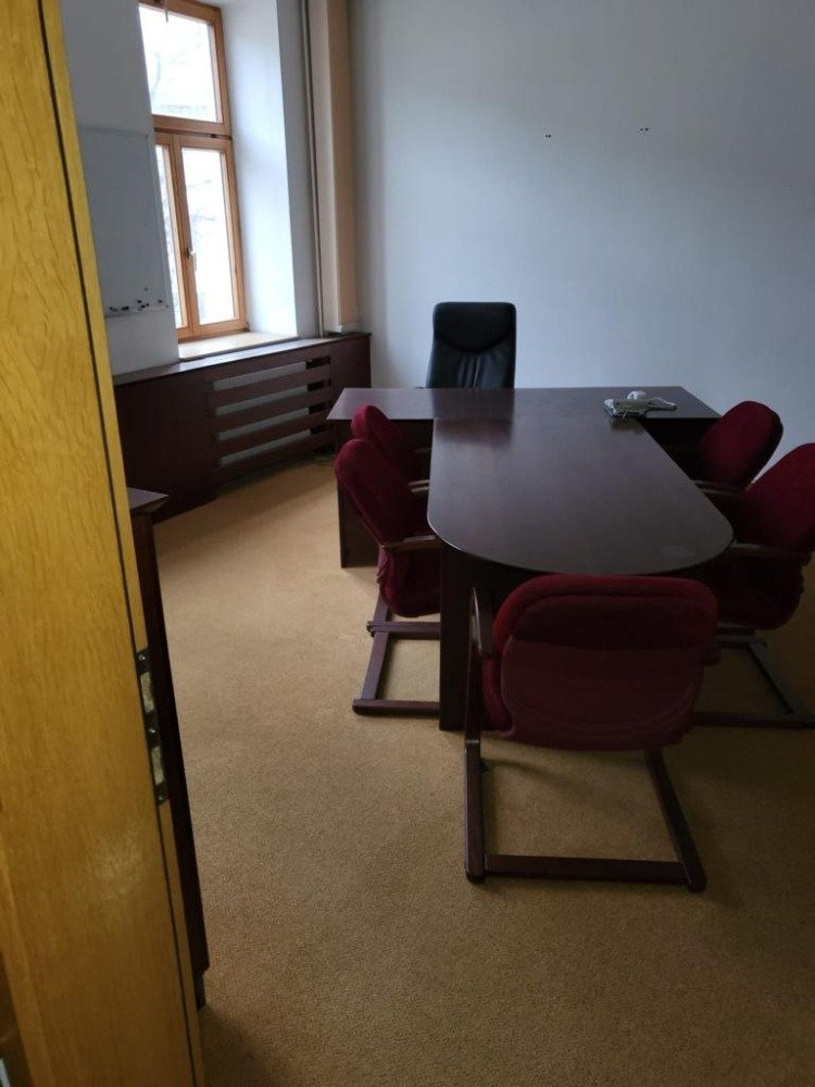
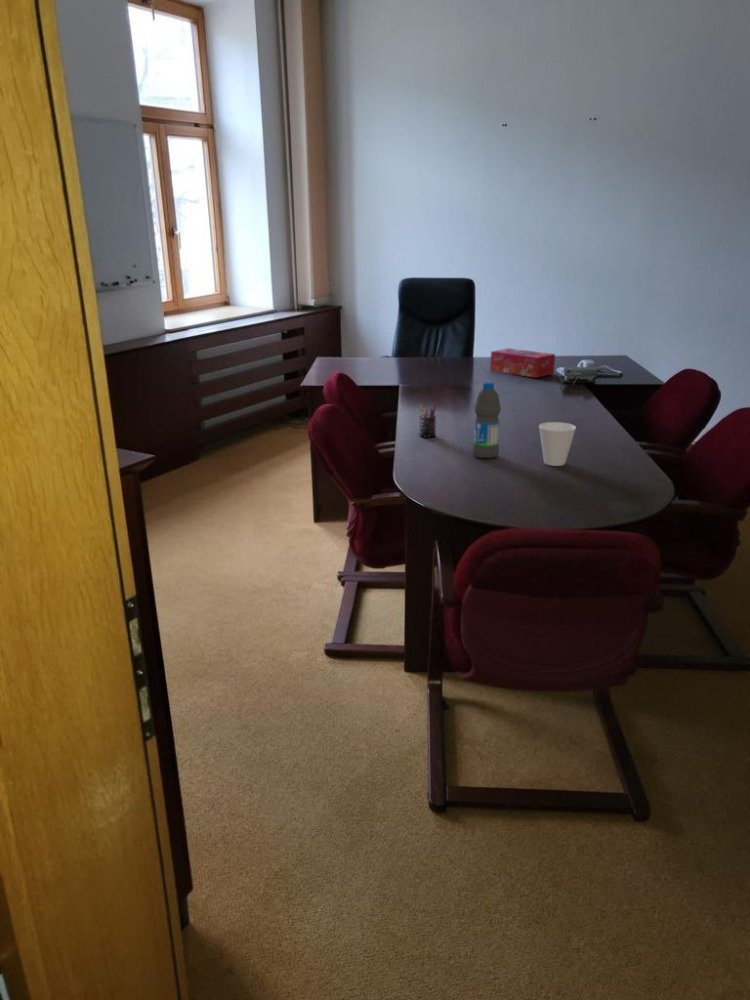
+ cup (555, 444)
+ pen holder (429, 418)
+ water bottle (487, 419)
+ tissue box (522, 362)
